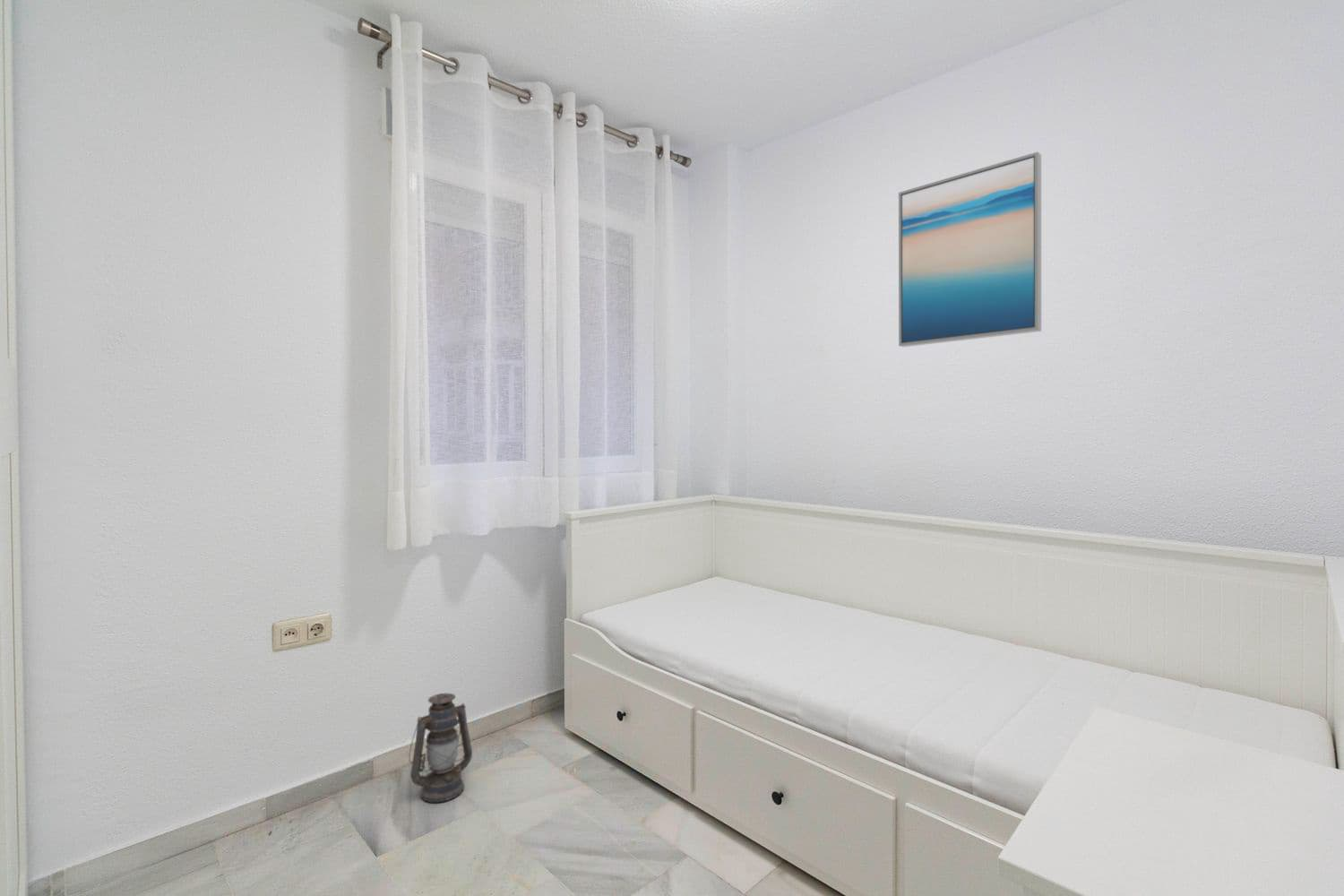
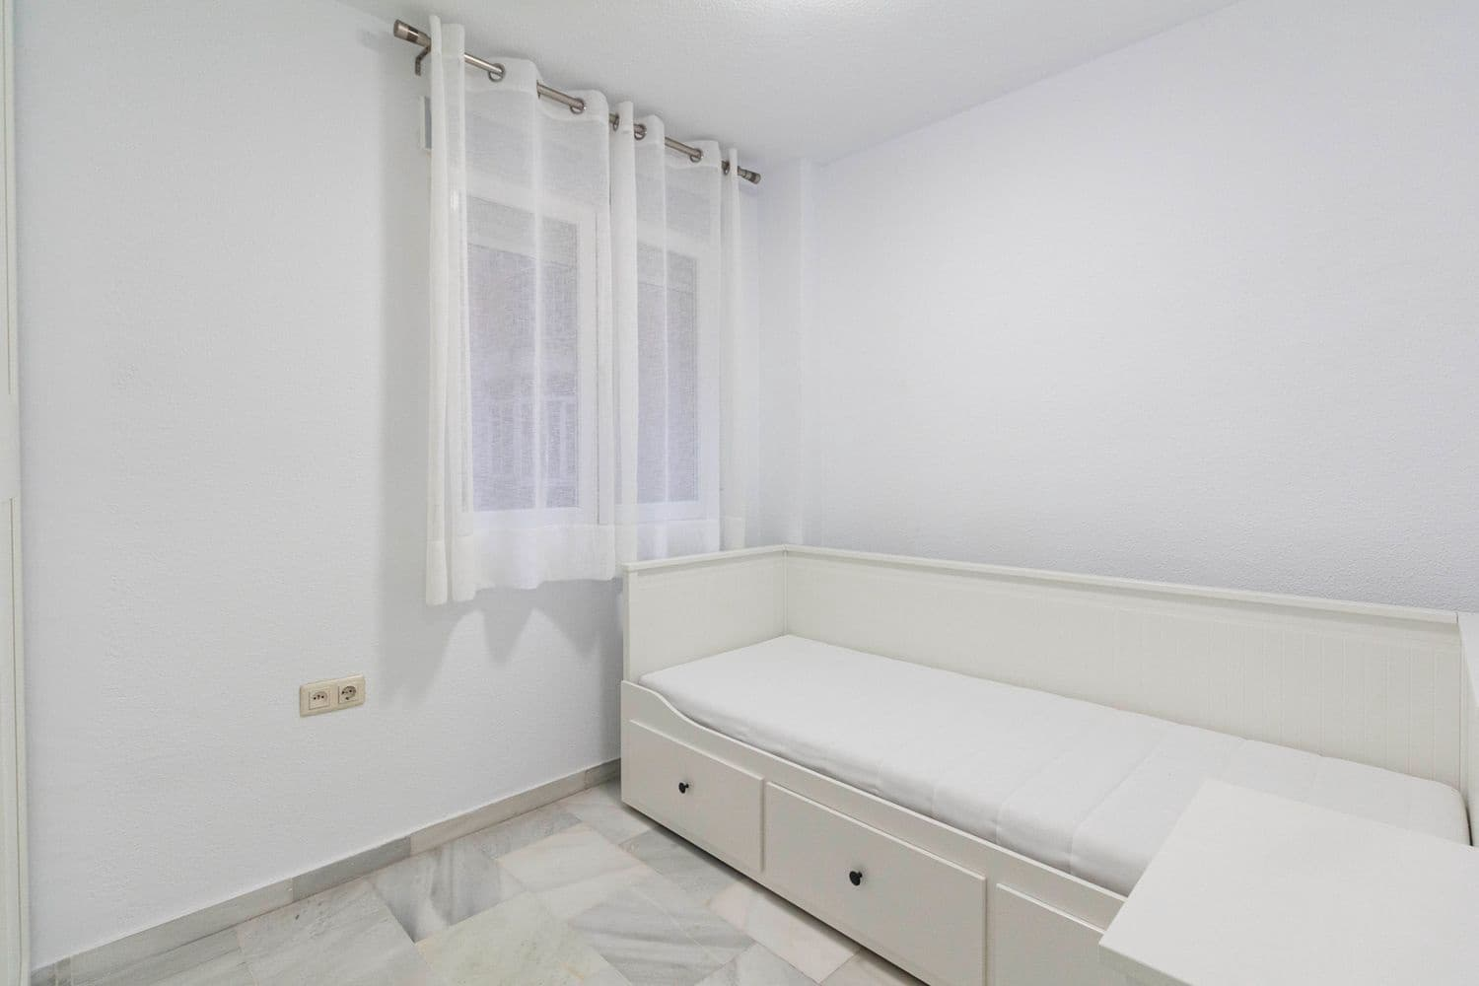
- lantern (441, 741)
- wall art (965, 257)
